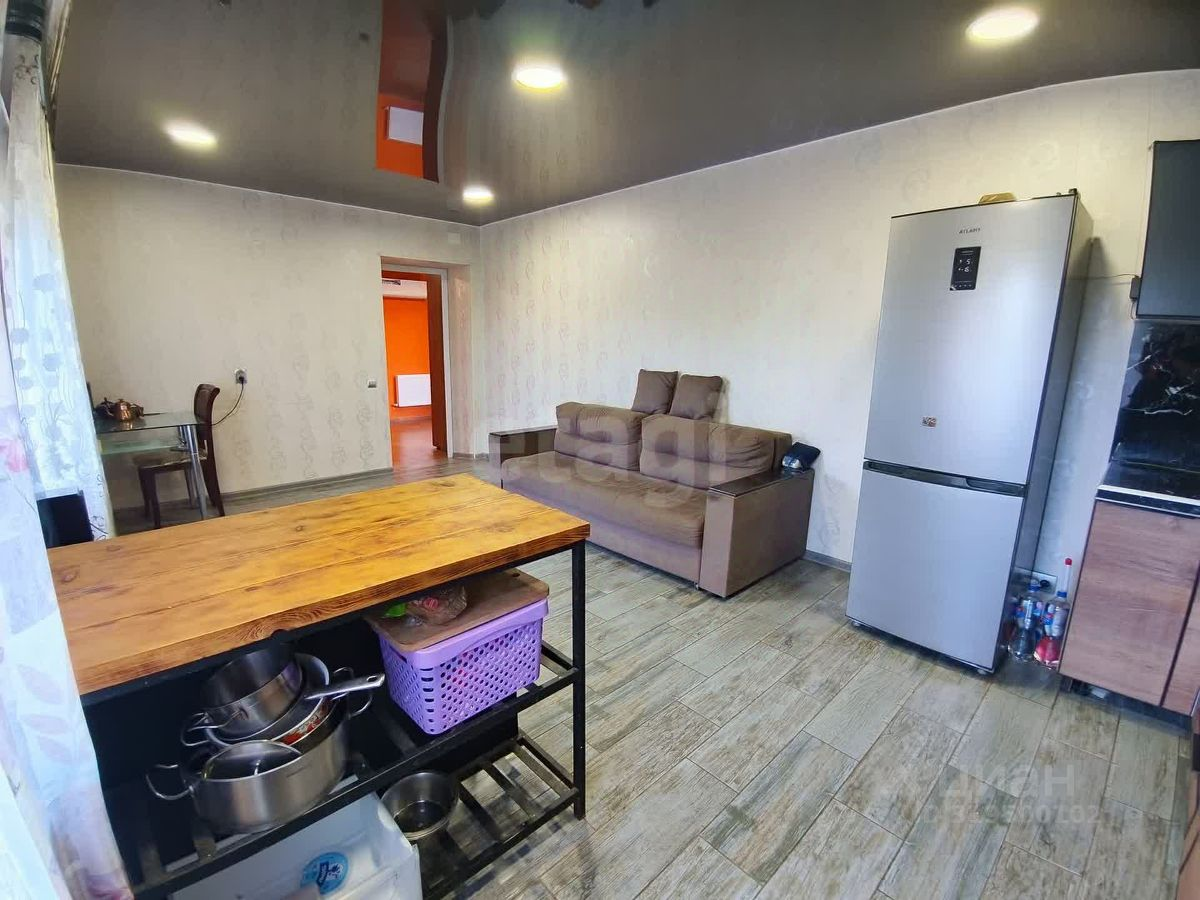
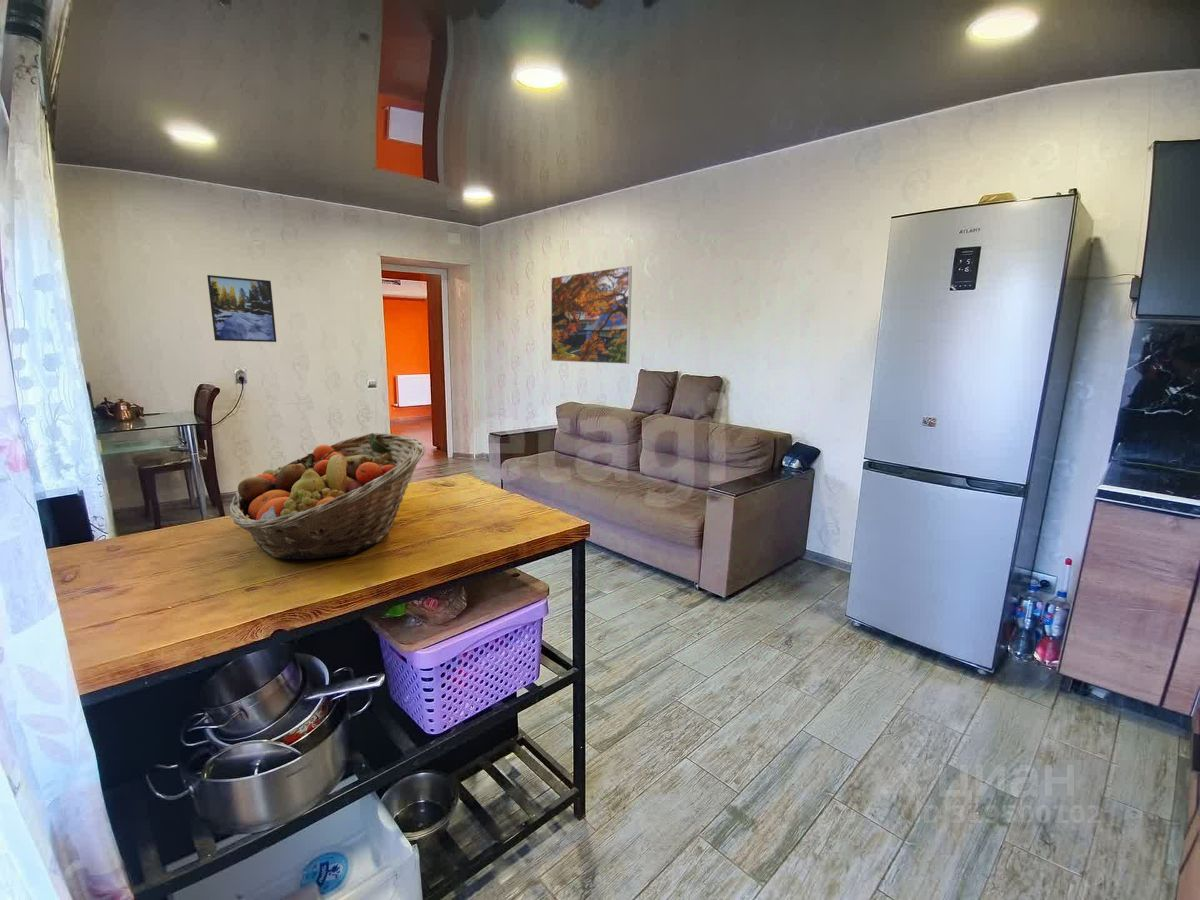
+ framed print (587, 318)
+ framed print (243, 310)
+ fruit basket (333, 488)
